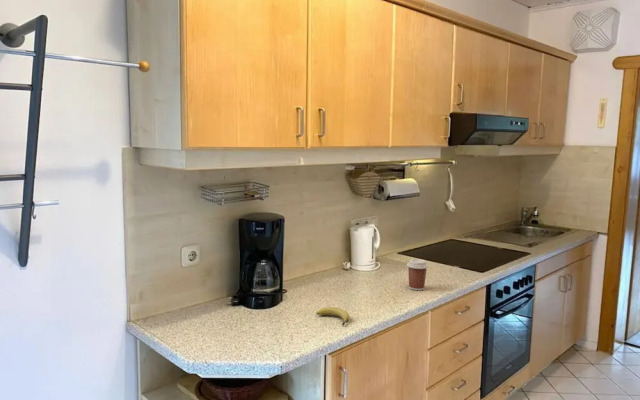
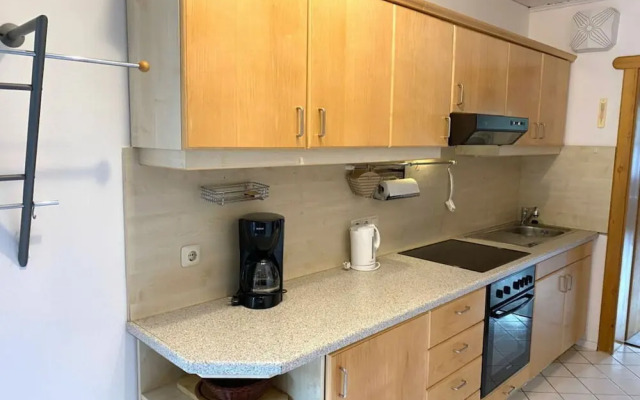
- coffee cup (417, 274)
- fruit (335, 314)
